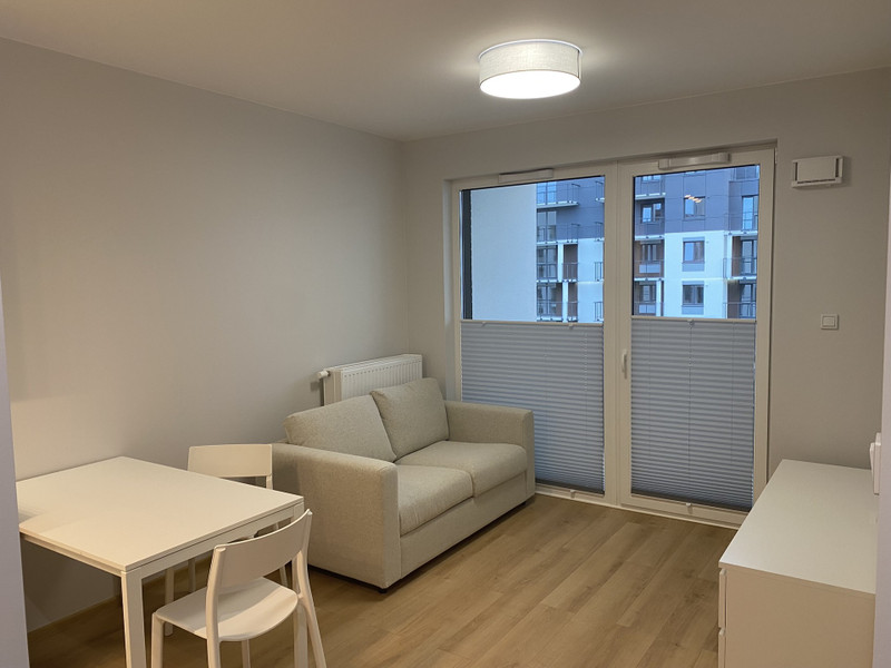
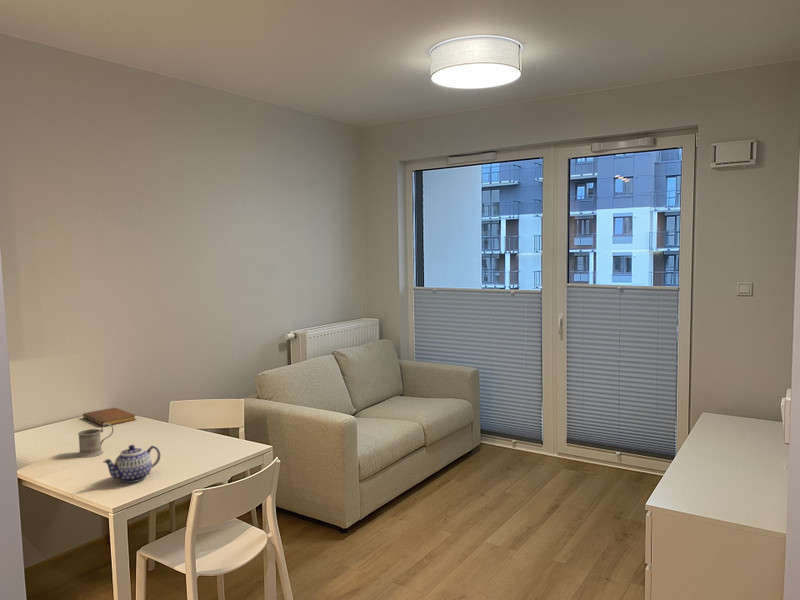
+ notebook (109, 416)
+ mug (95, 439)
+ teapot (132, 461)
